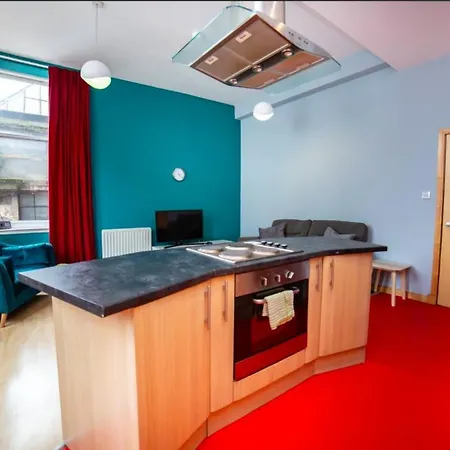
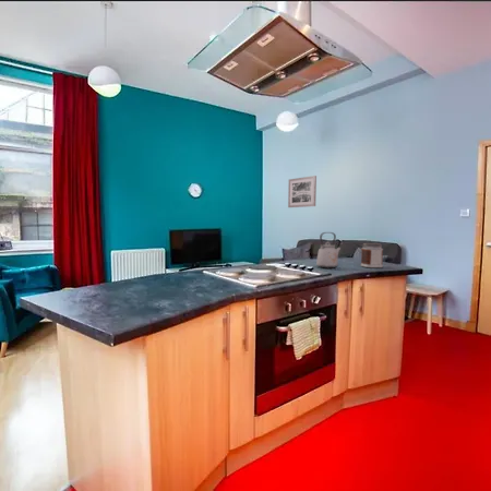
+ wall art (301, 192)
+ kettle (330, 249)
+ jar (371, 254)
